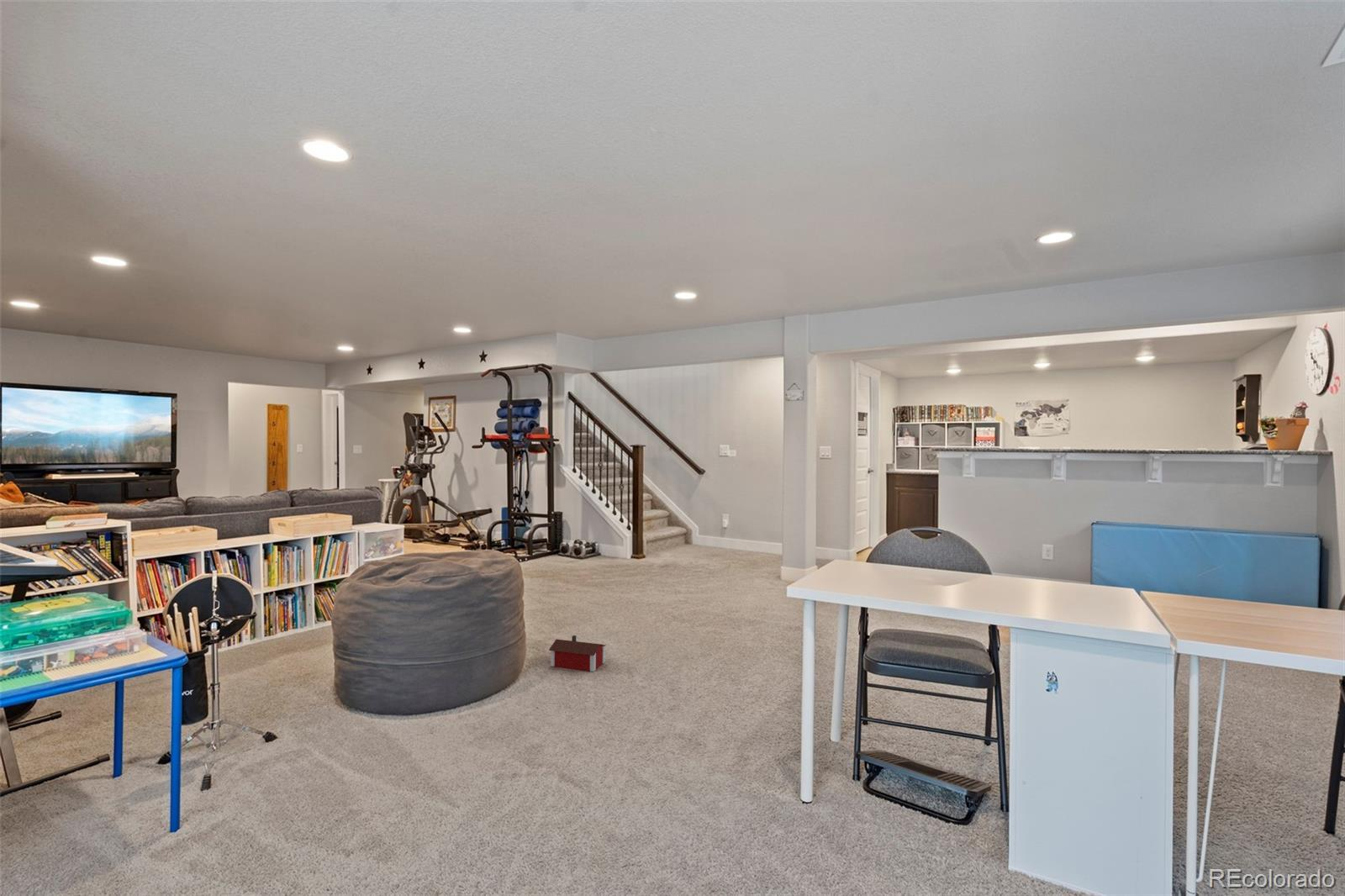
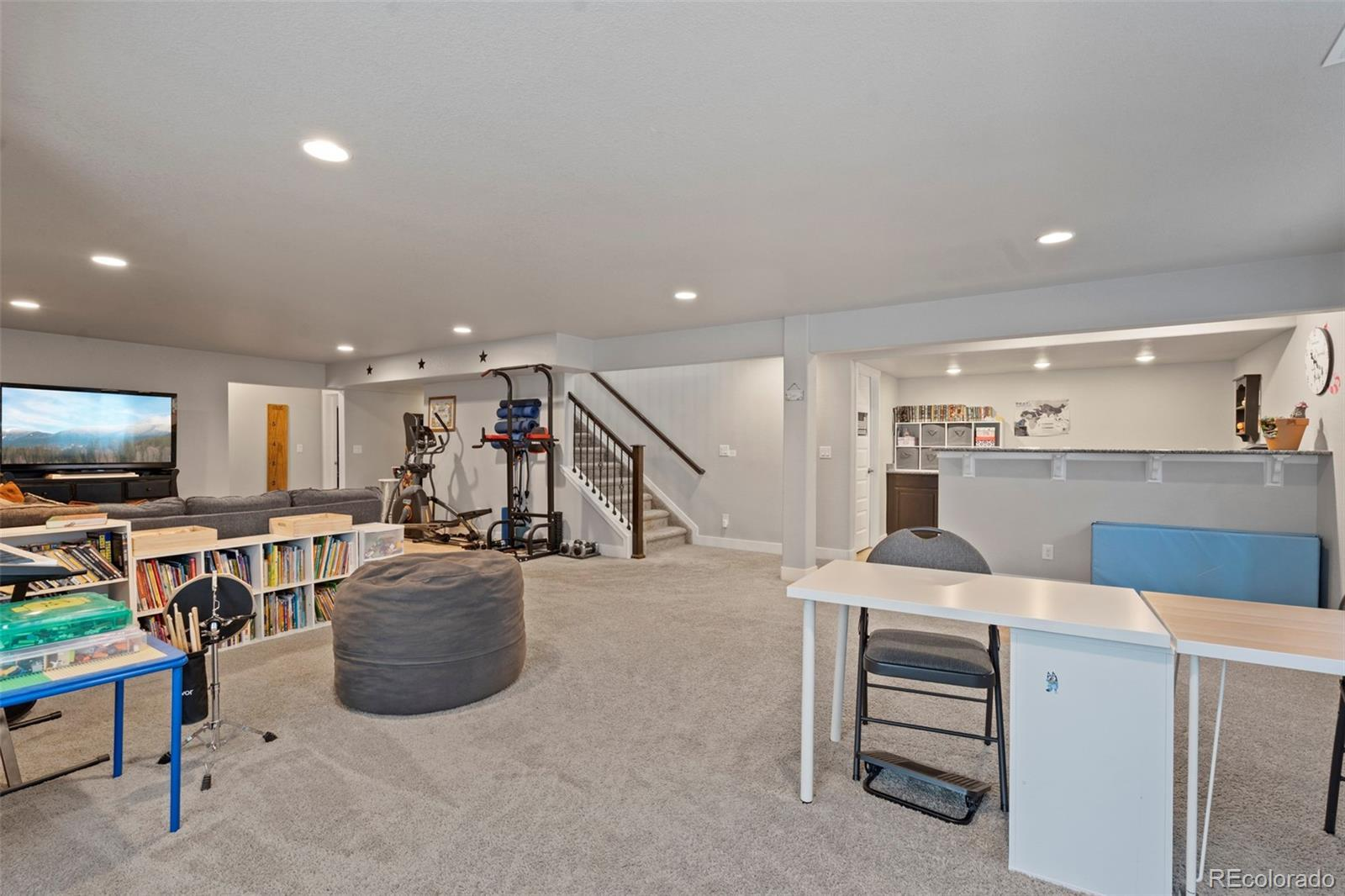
- toy house (578, 651)
